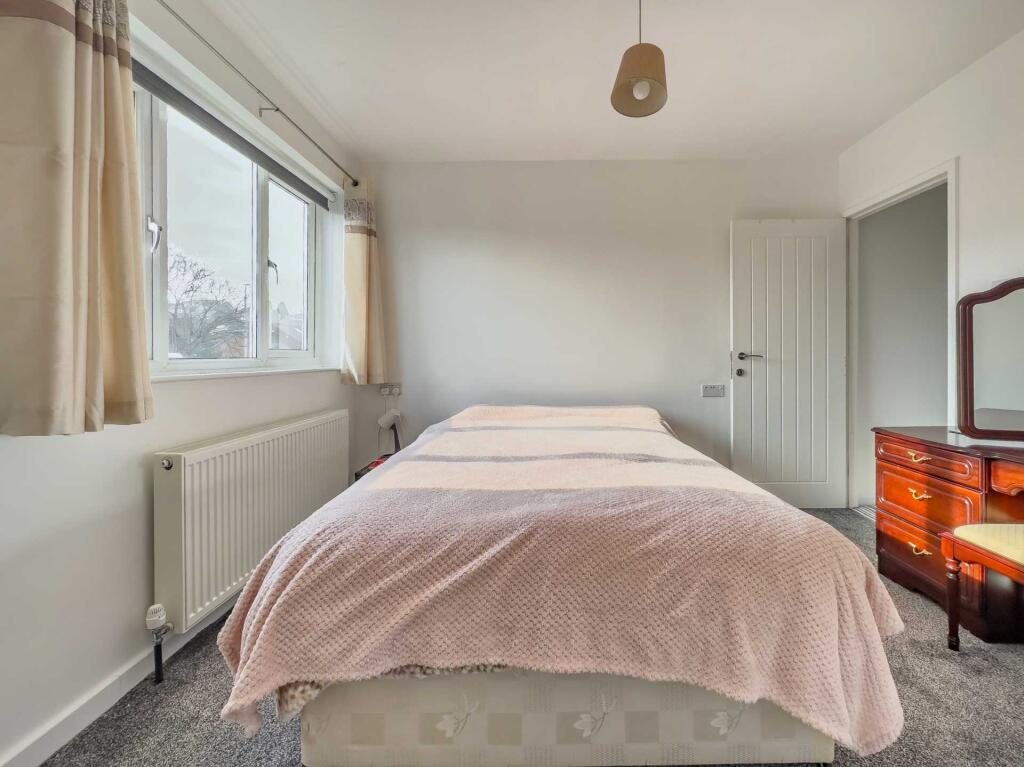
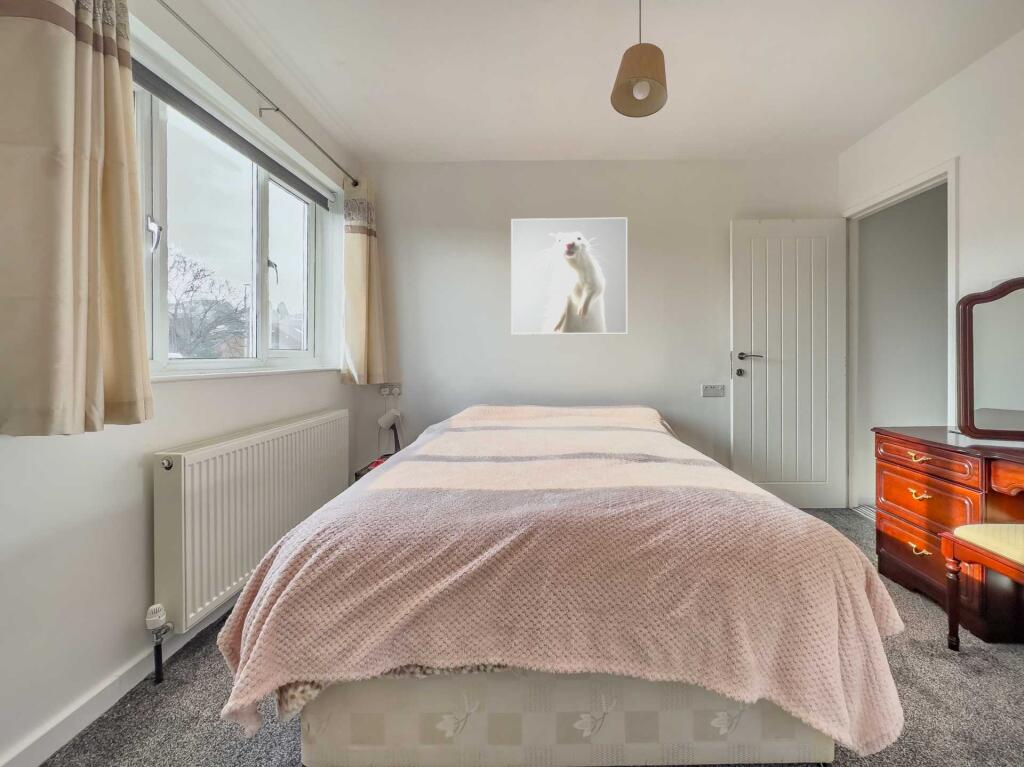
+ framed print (568, 276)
